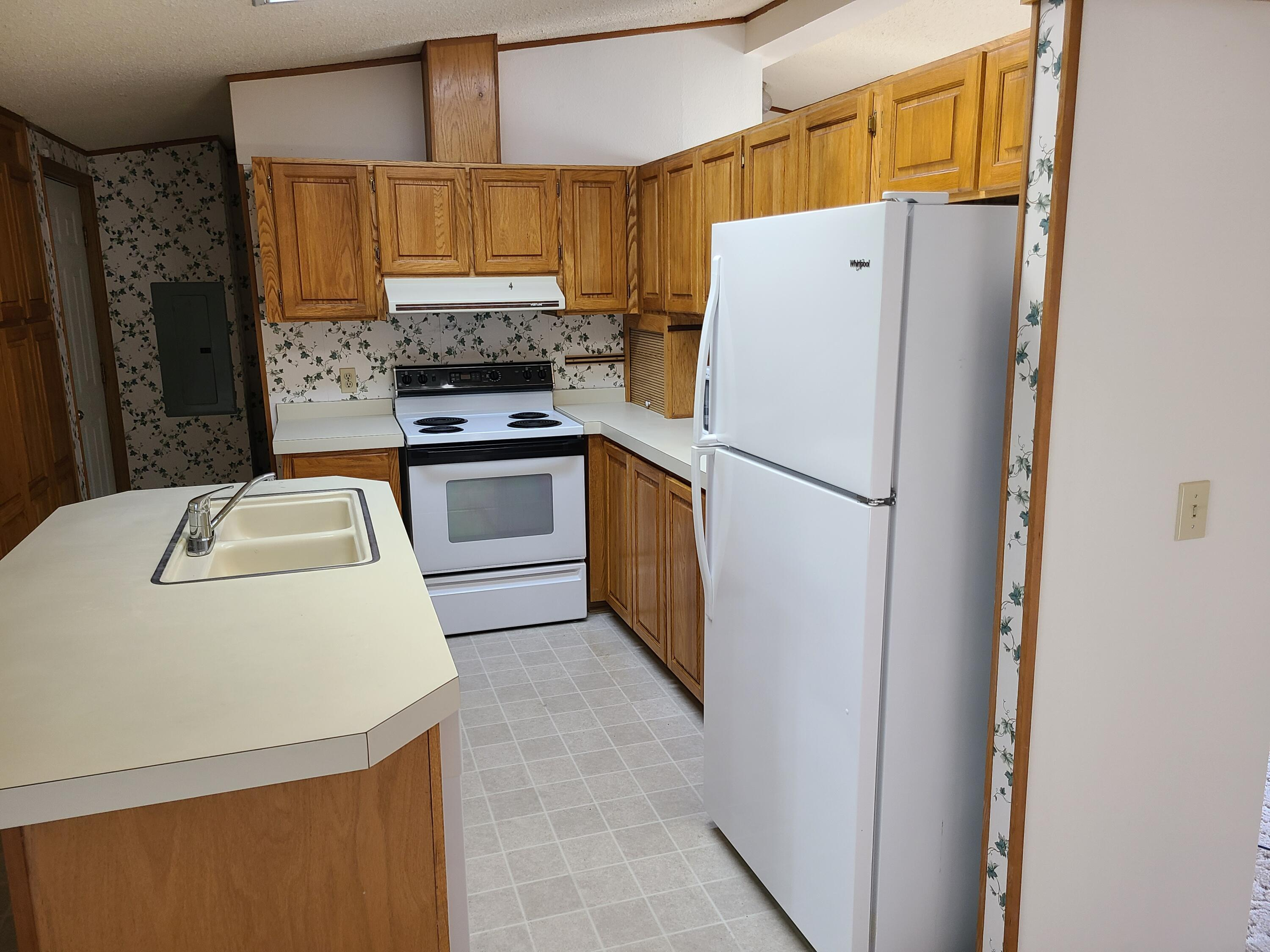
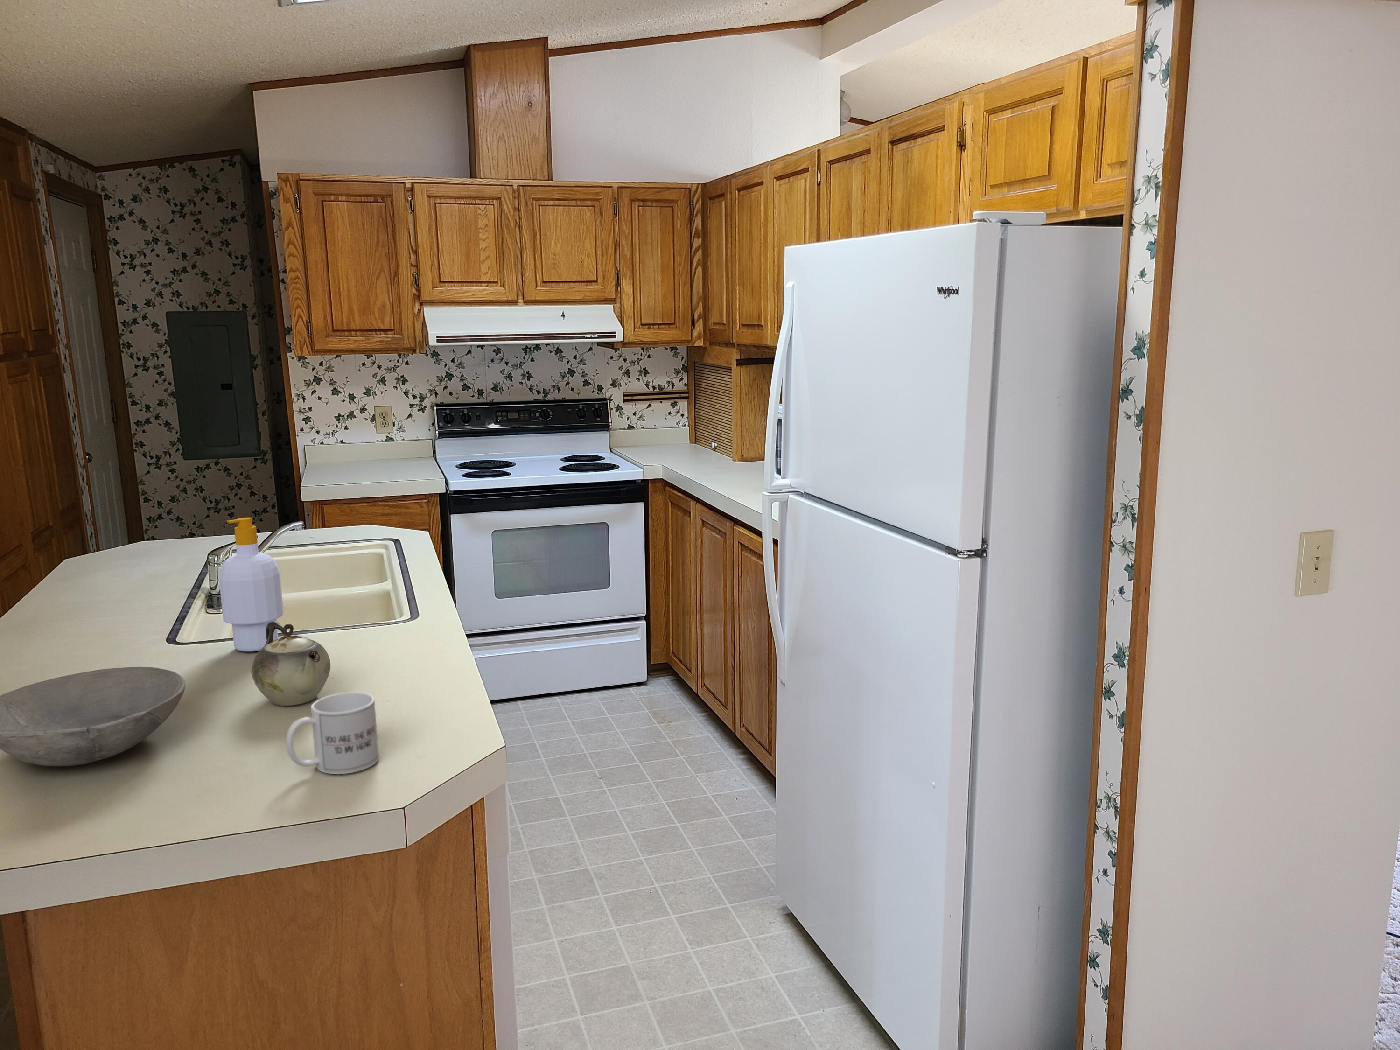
+ mug (332, 736)
+ soap bottle (250, 583)
+ teapot (293, 663)
+ bowl (87, 722)
